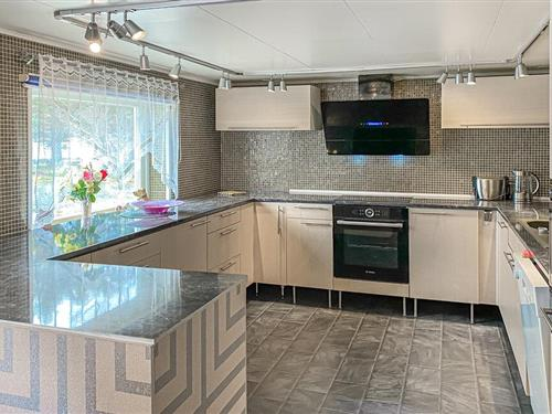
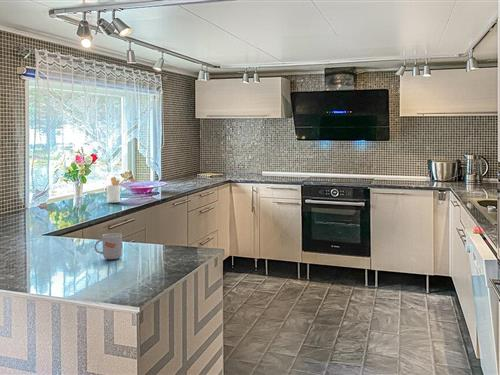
+ mug (109, 243)
+ utensil holder (117, 189)
